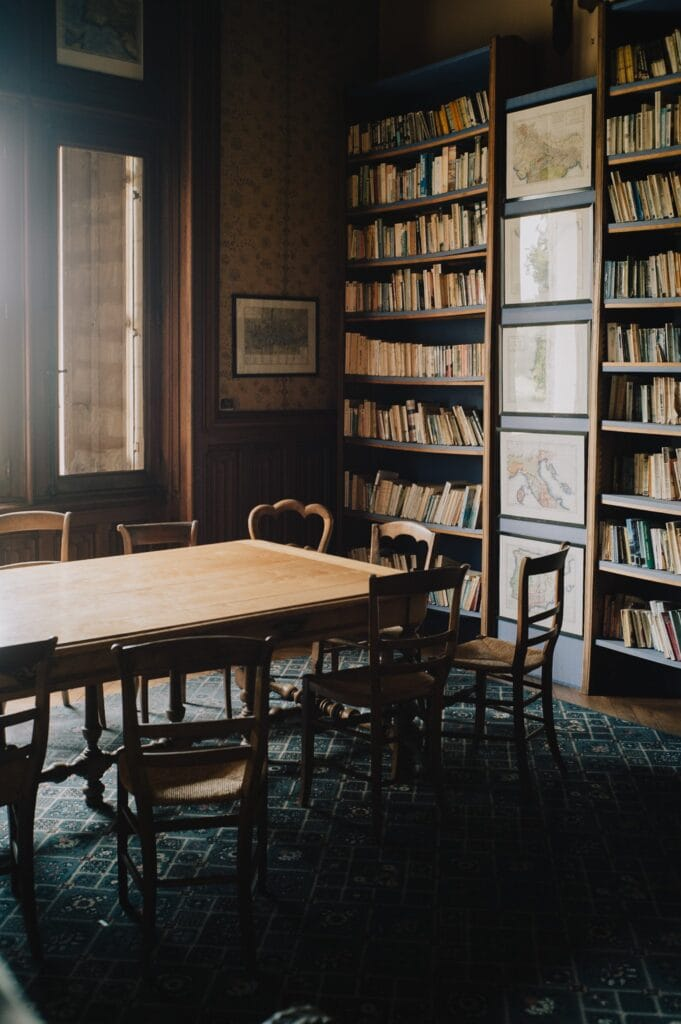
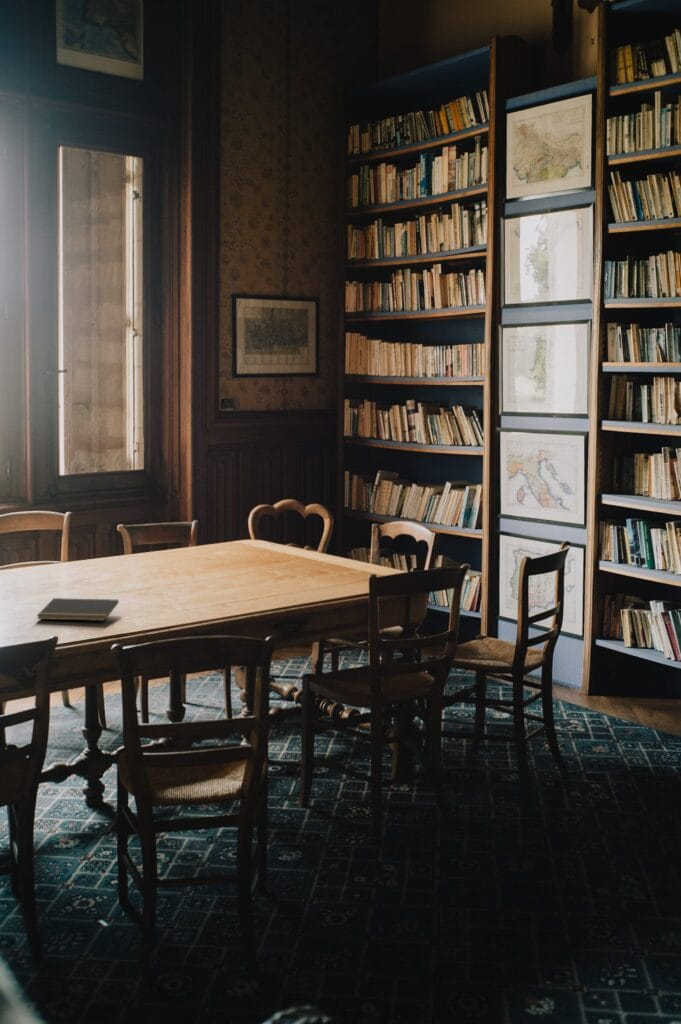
+ notepad (78, 609)
